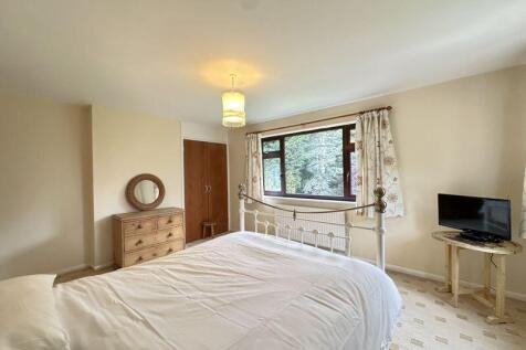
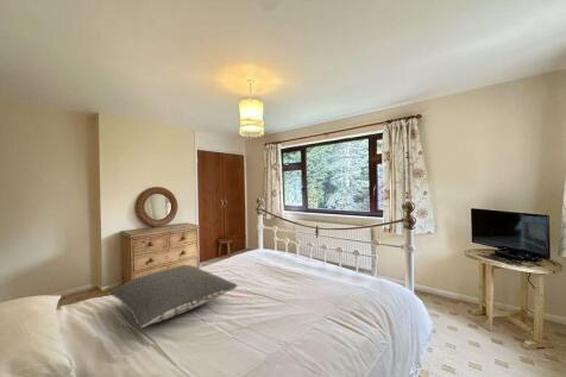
+ pillow (174, 289)
